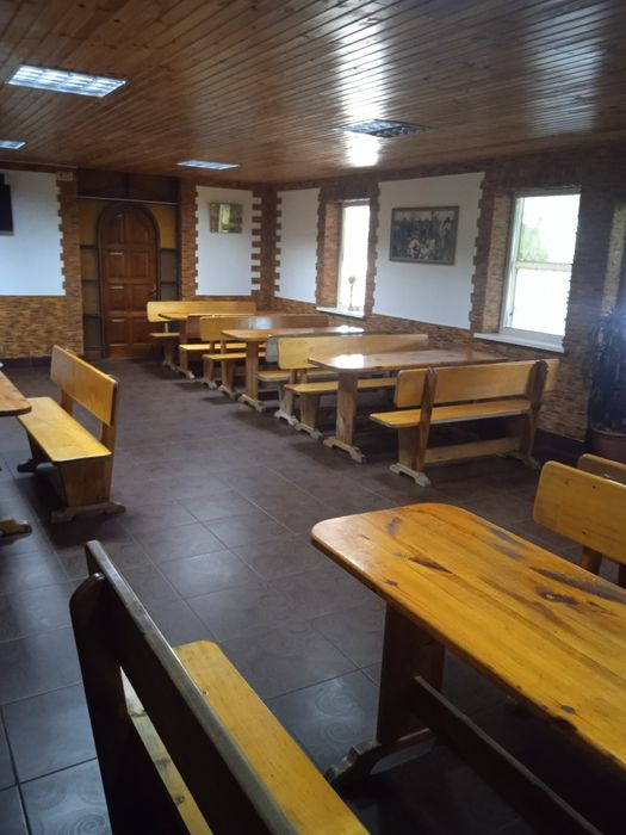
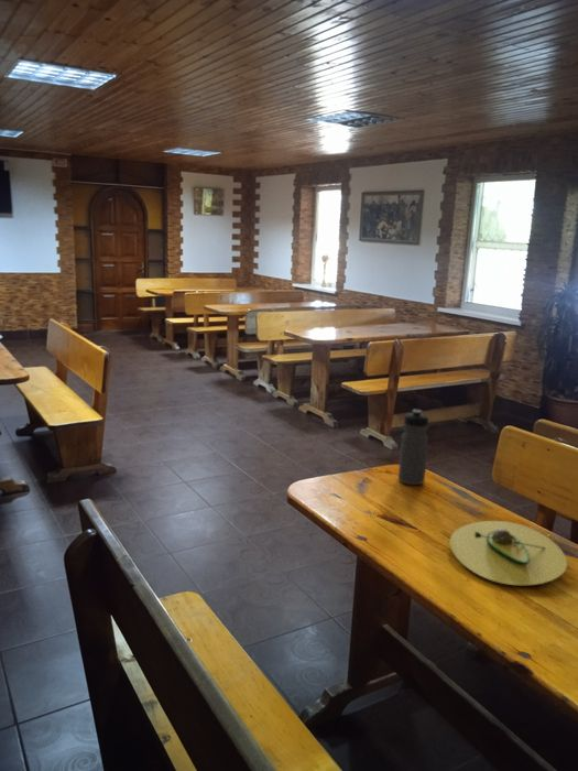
+ water bottle (414, 445)
+ avocado (508, 543)
